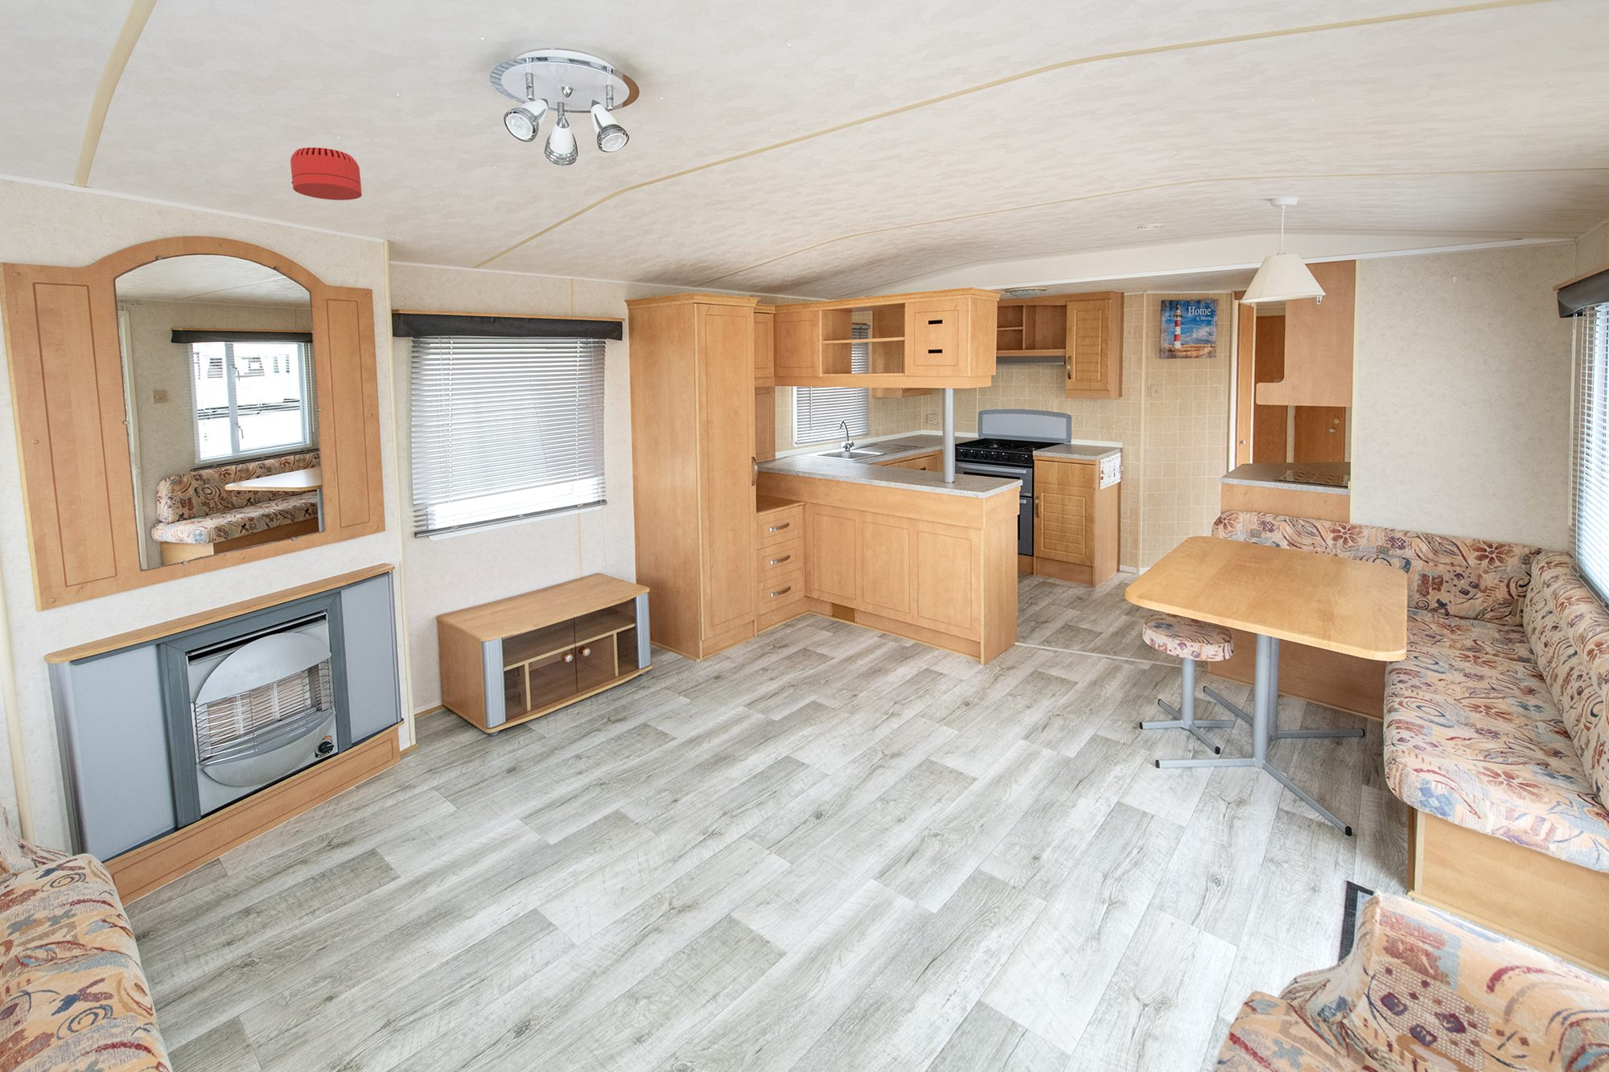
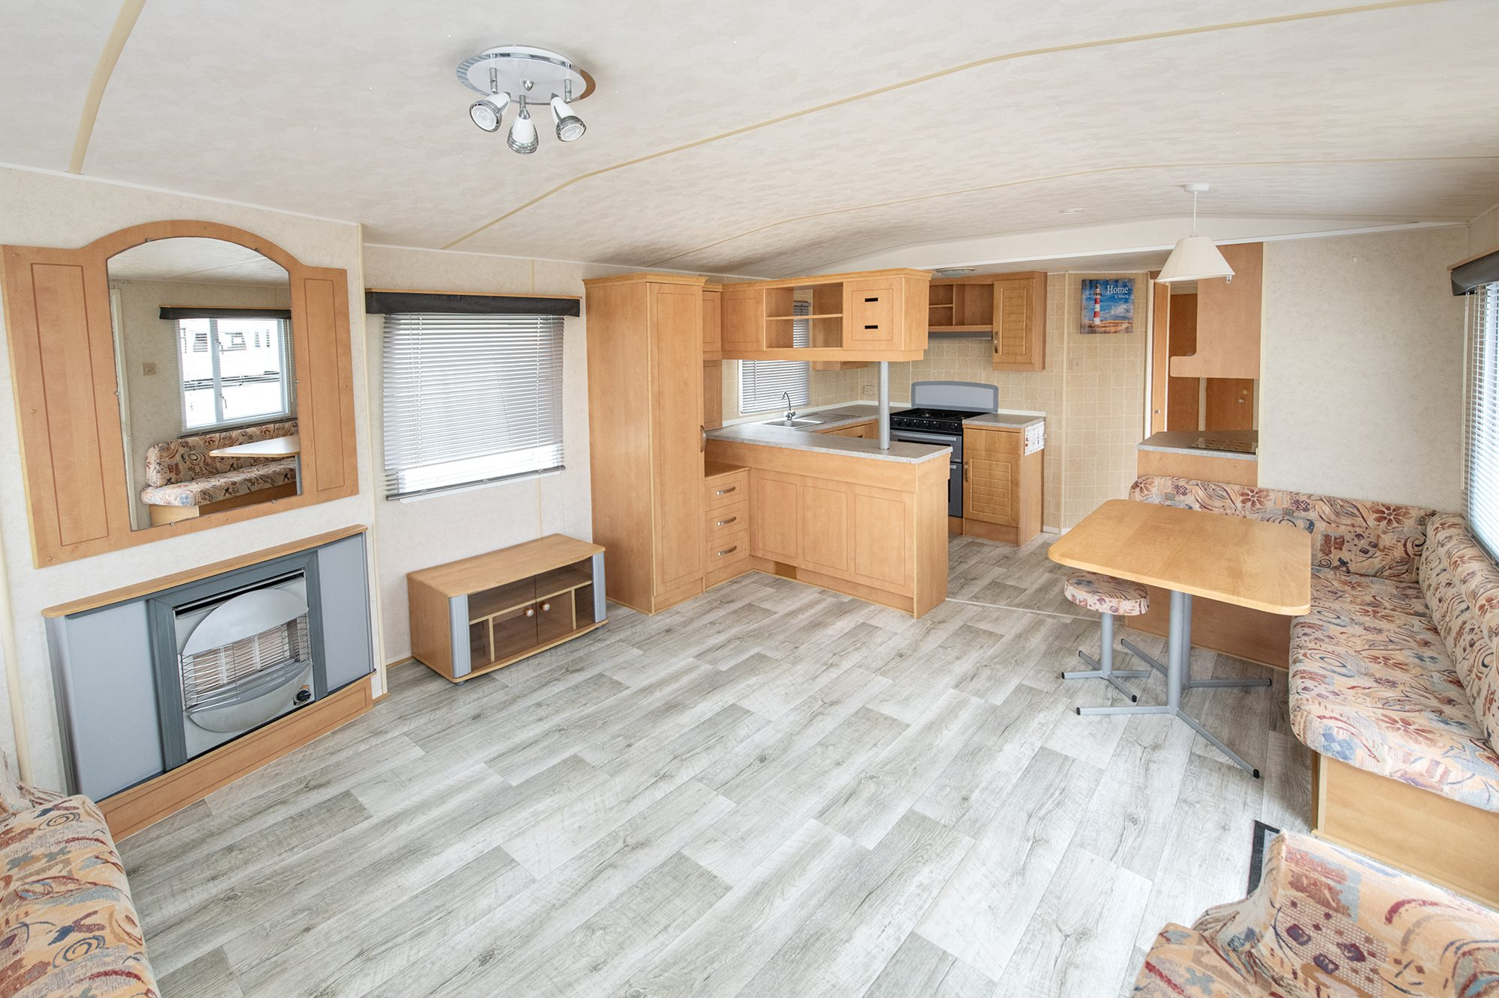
- smoke detector (325, 173)
